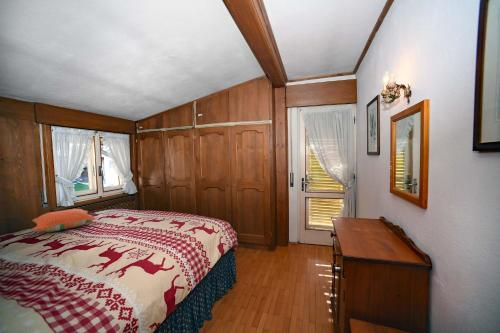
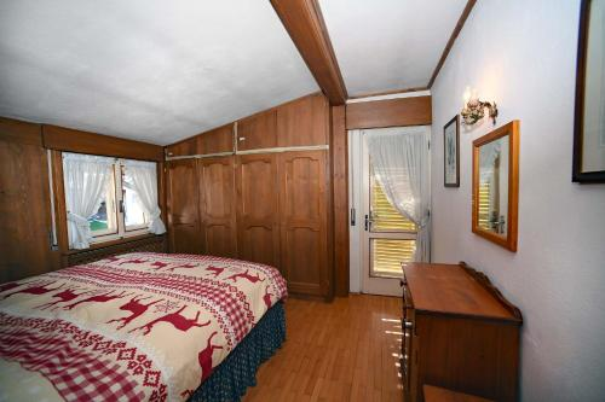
- pillow (64, 219)
